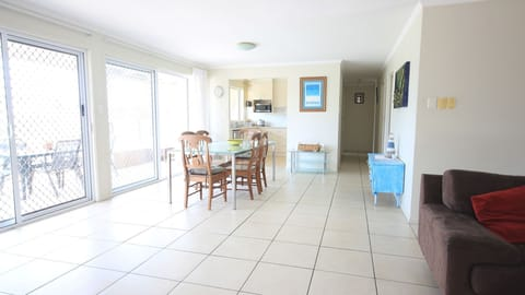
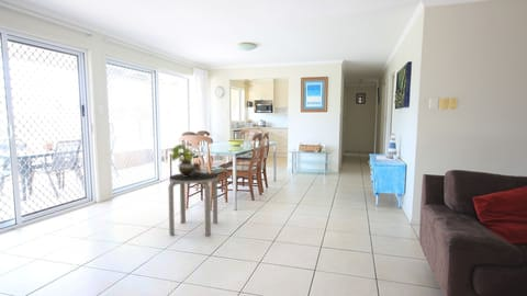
+ potted plant (188, 159)
+ side table (184, 202)
